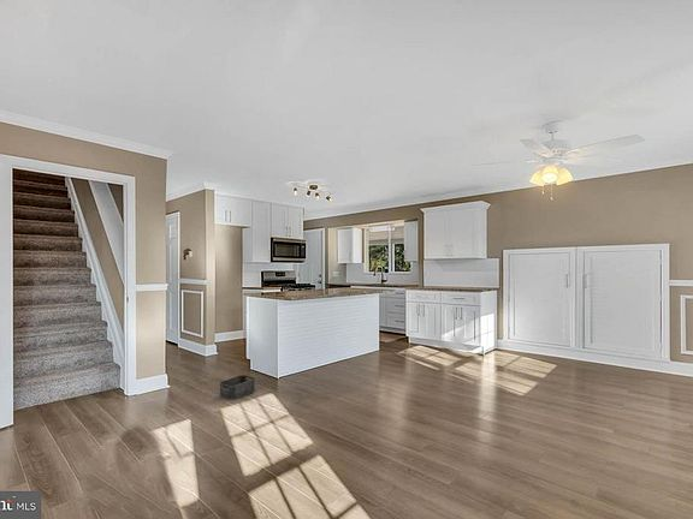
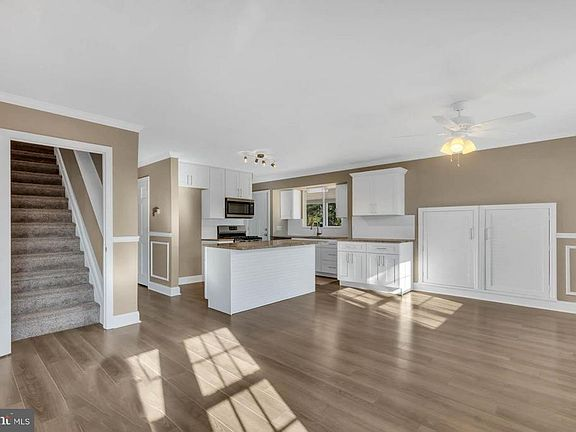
- storage bin (237, 387)
